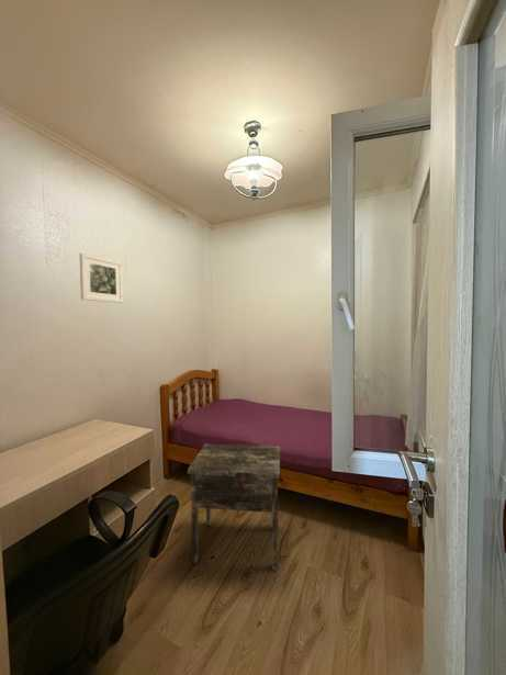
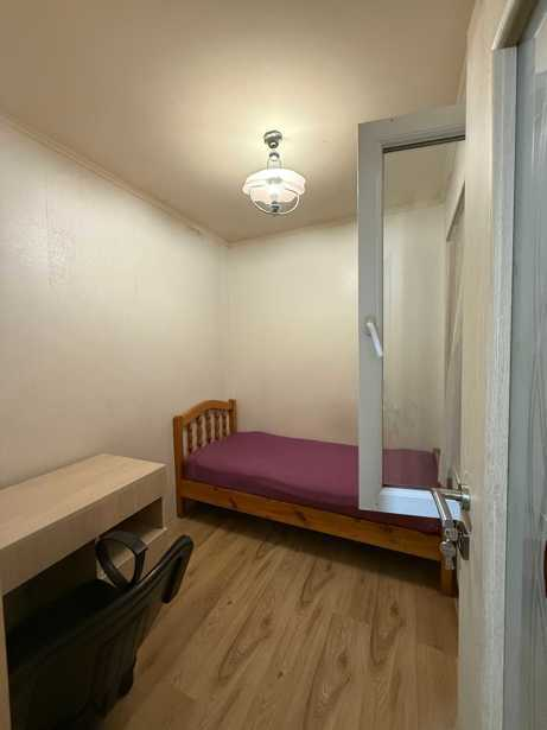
- side table (238, 500)
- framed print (102, 279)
